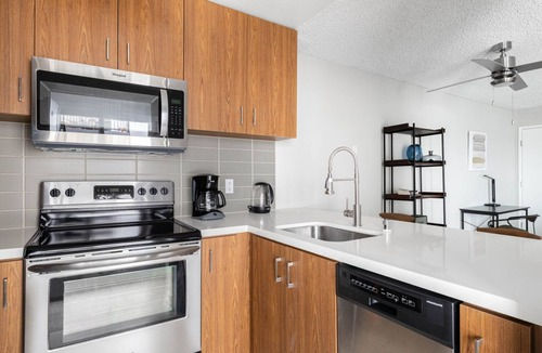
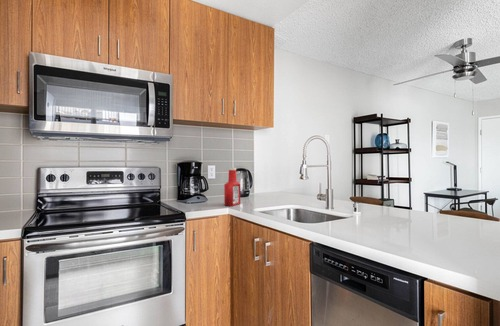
+ soap bottle (232, 186)
